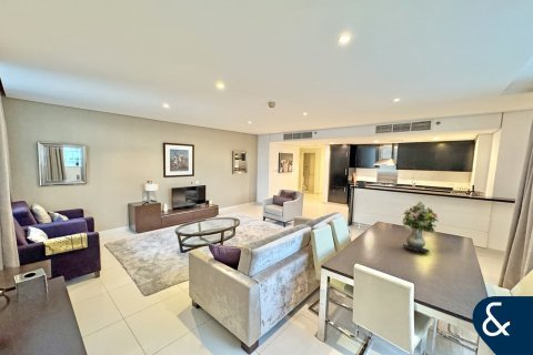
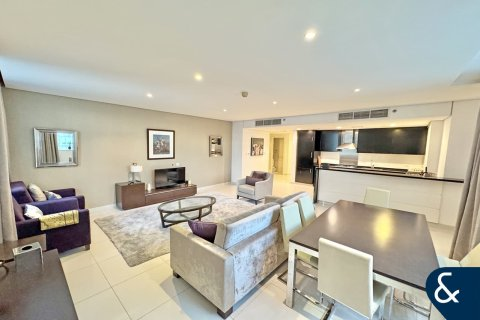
- bouquet (419, 226)
